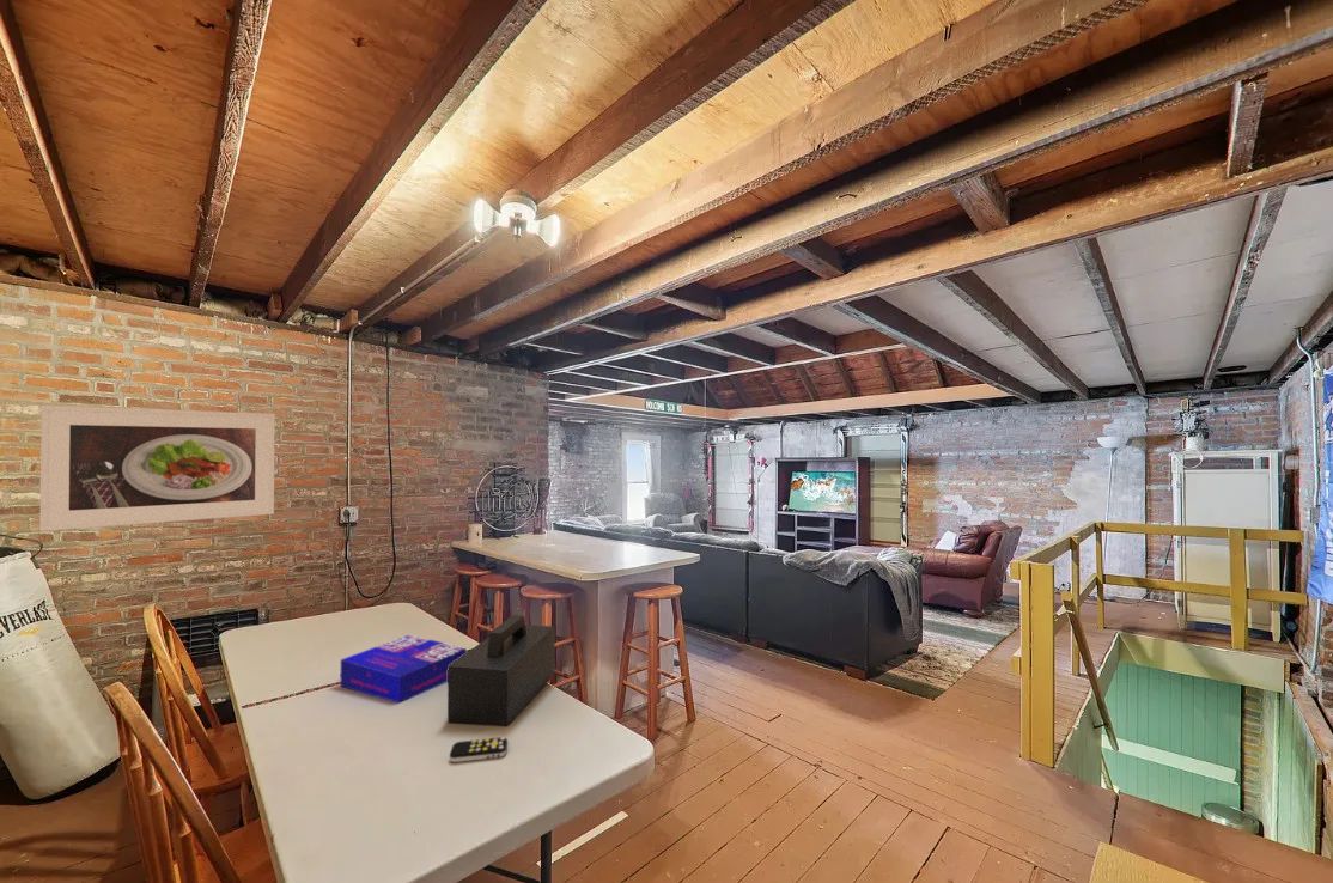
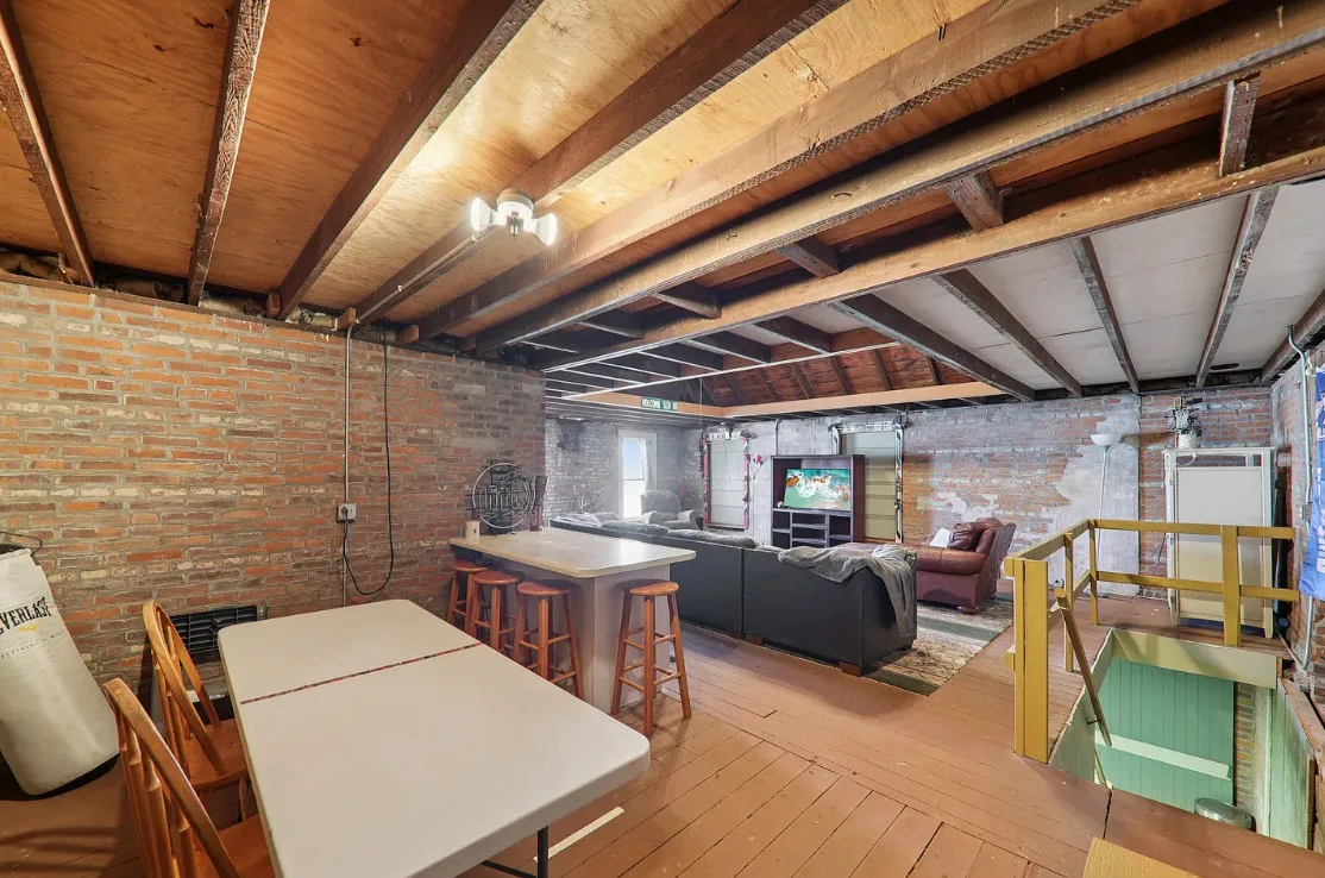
- speaker (504, 659)
- remote control (479, 749)
- board game (404, 666)
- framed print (170, 465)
